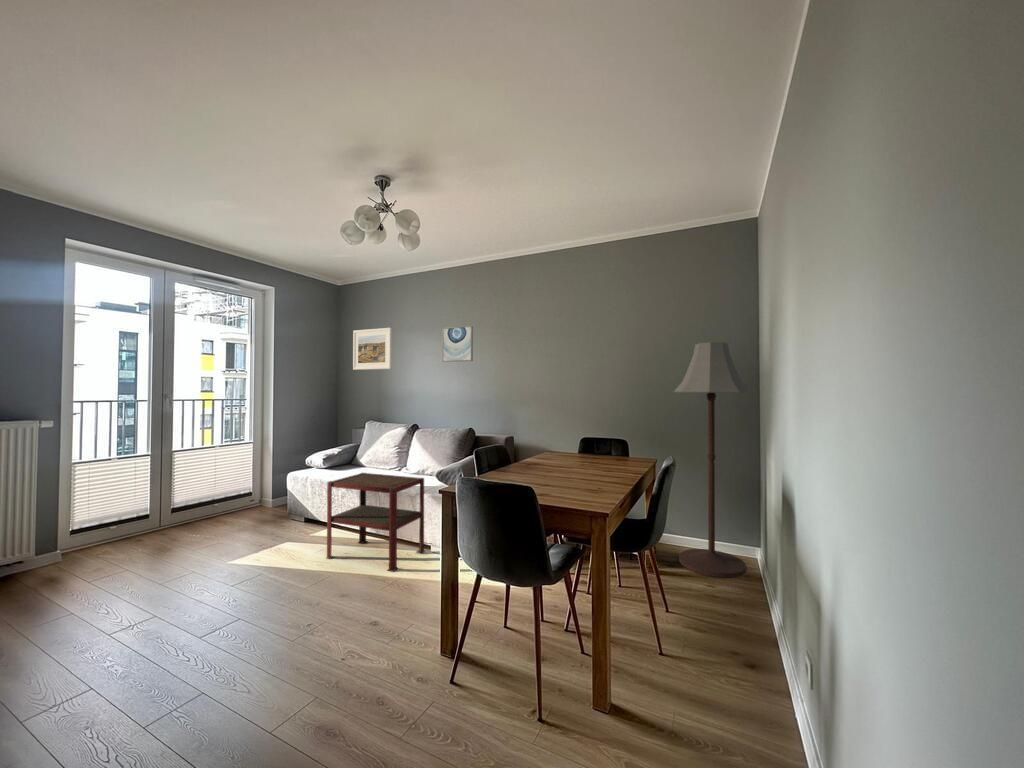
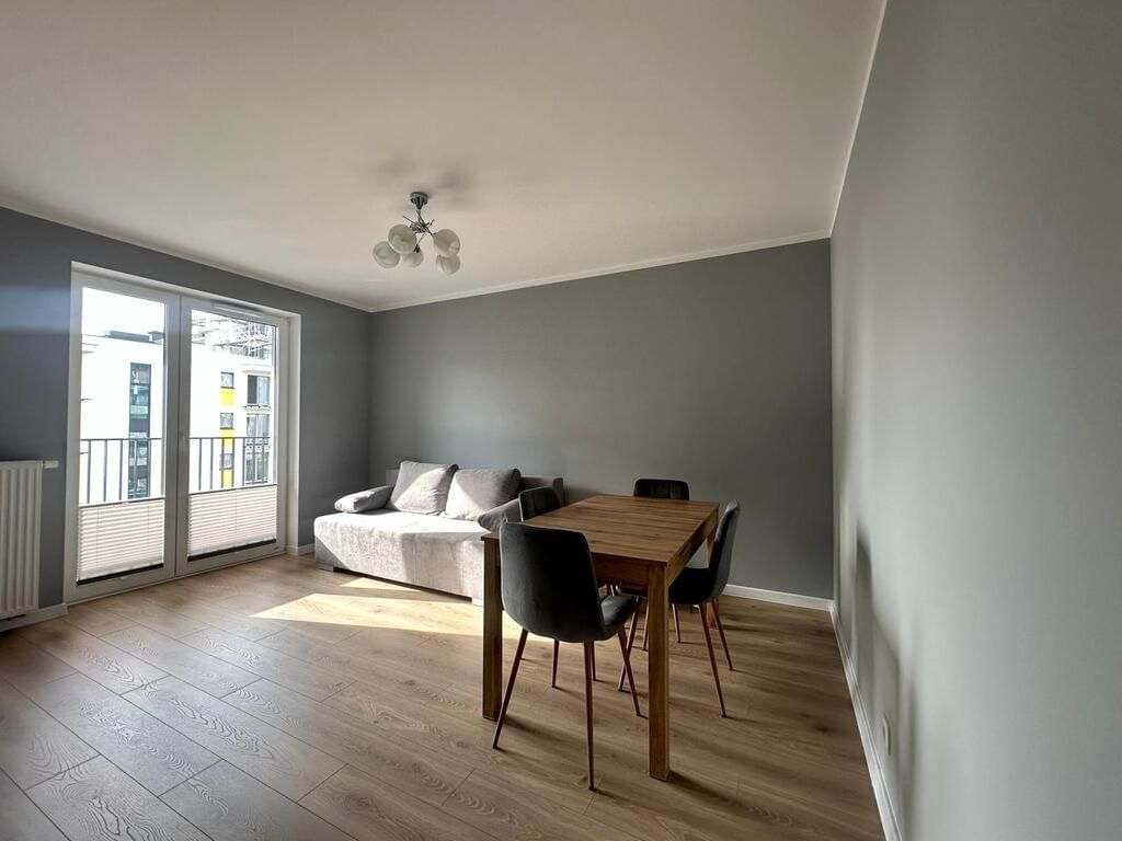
- side table (376, 517)
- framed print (371, 349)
- floor lamp (711, 453)
- wall art (457, 344)
